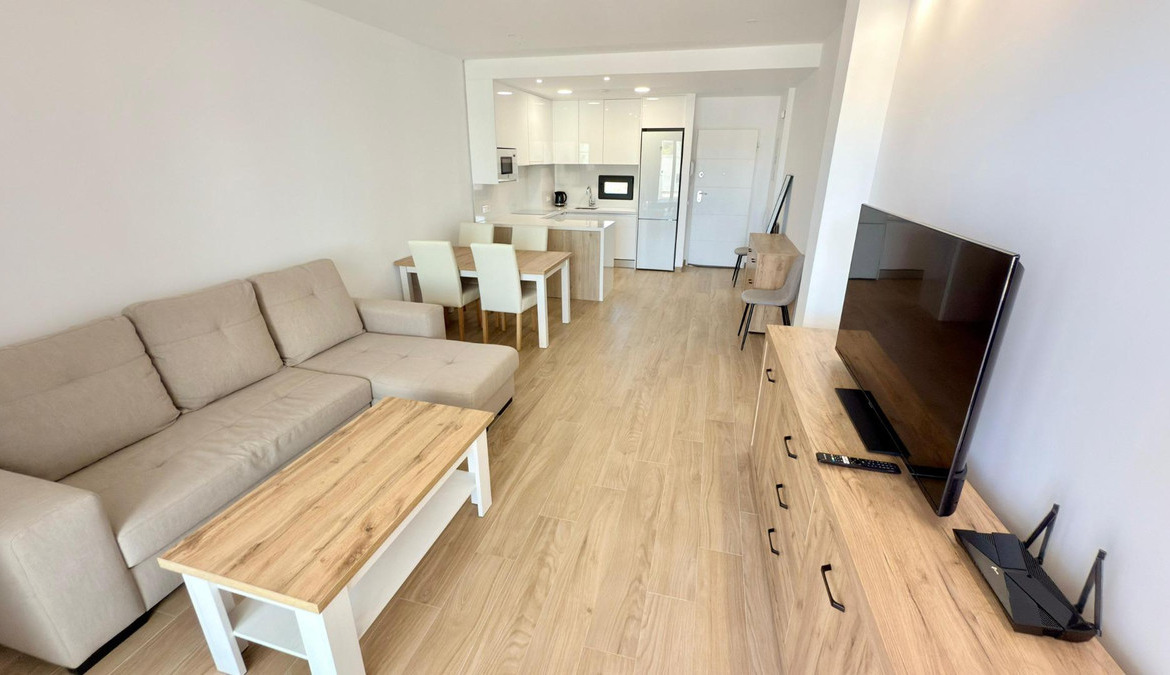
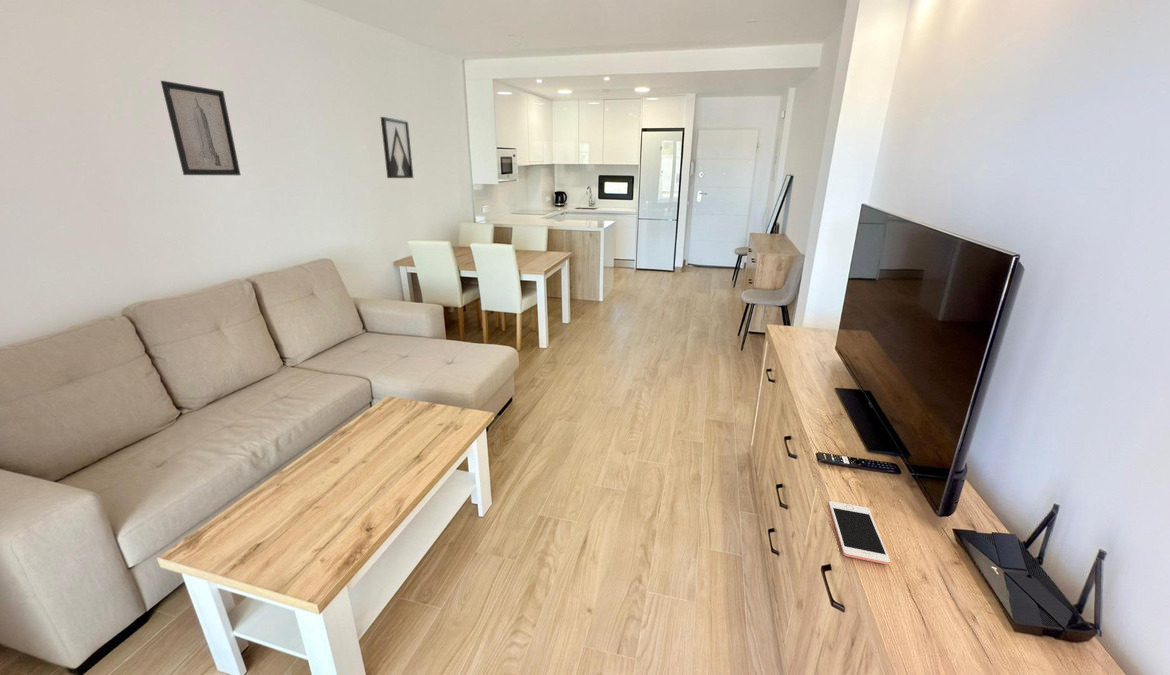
+ cell phone (856, 530)
+ wall art (397, 149)
+ wall art (203, 131)
